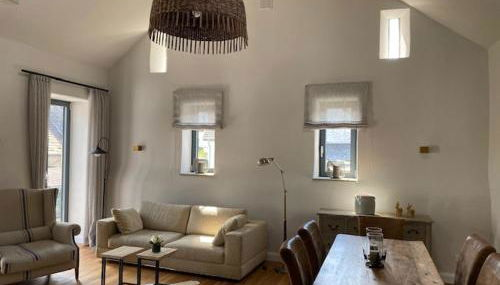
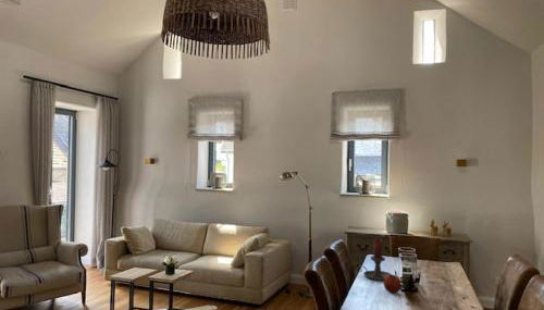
+ apple (392, 283)
+ candle holder (373, 257)
